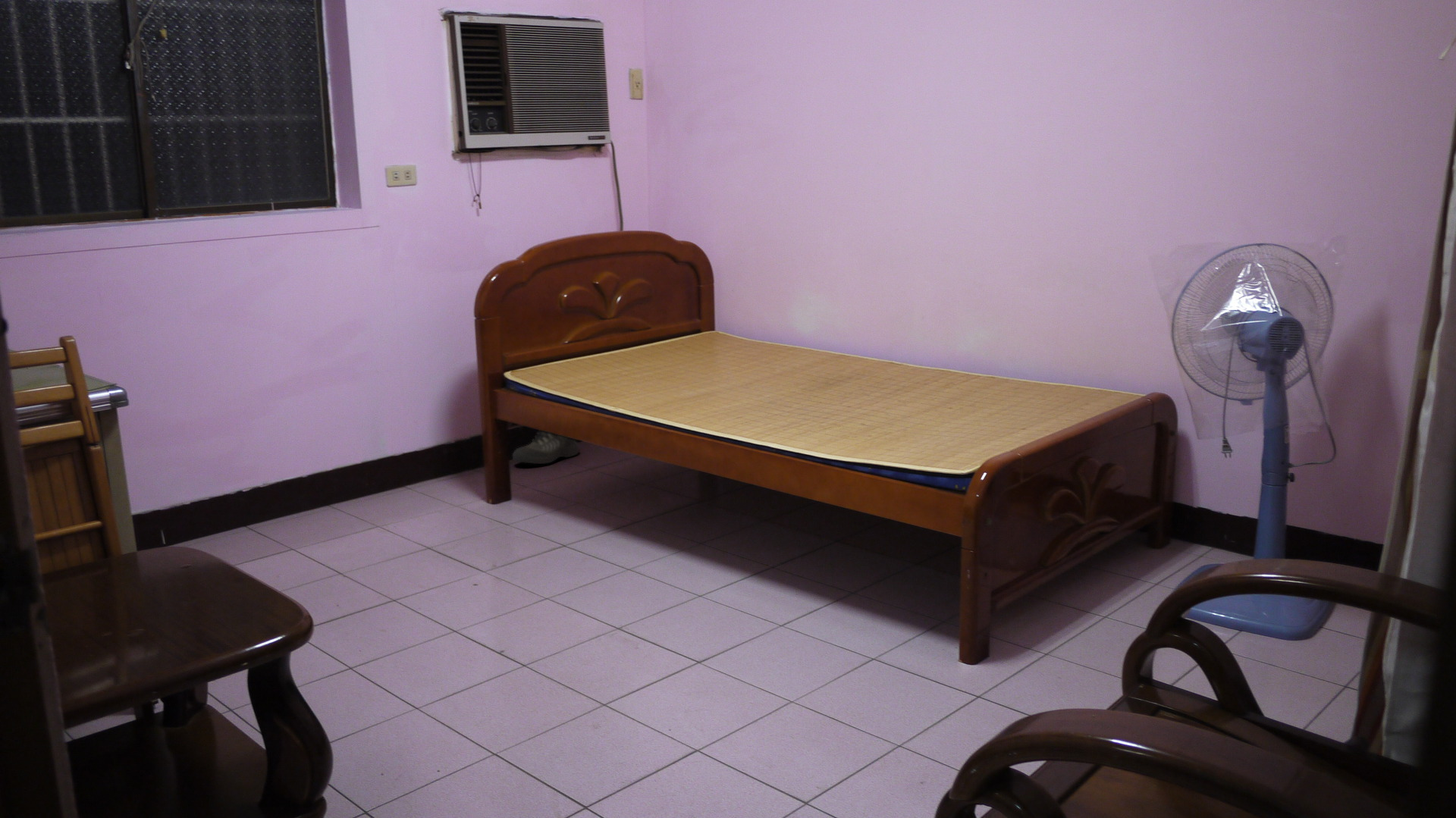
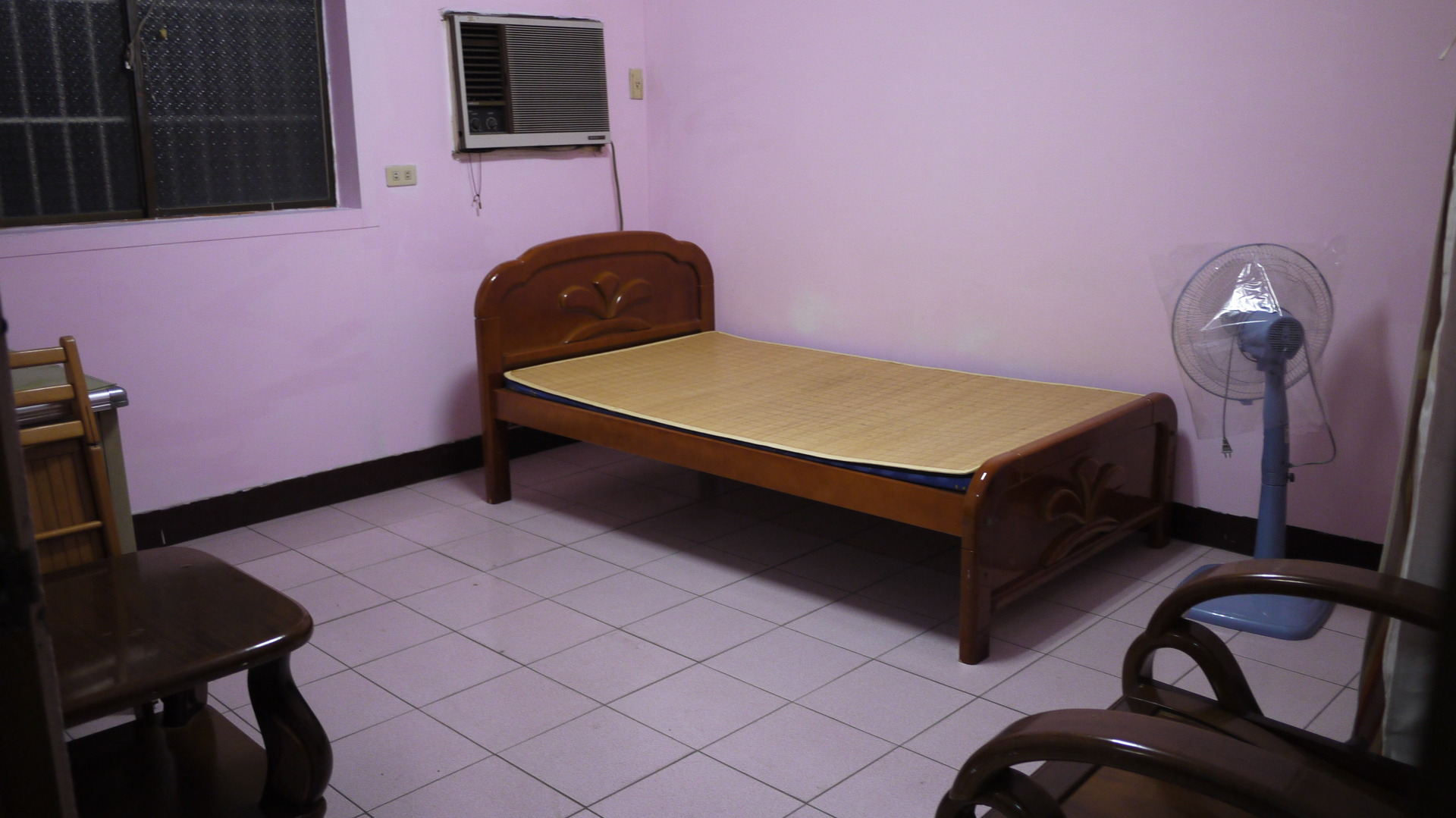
- shoe (547, 437)
